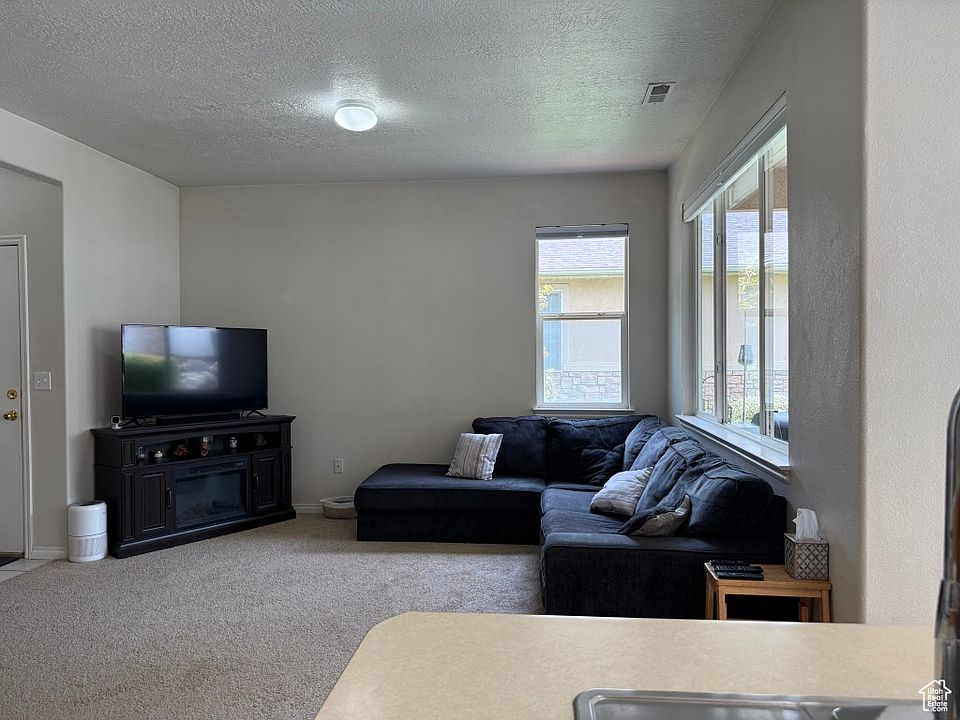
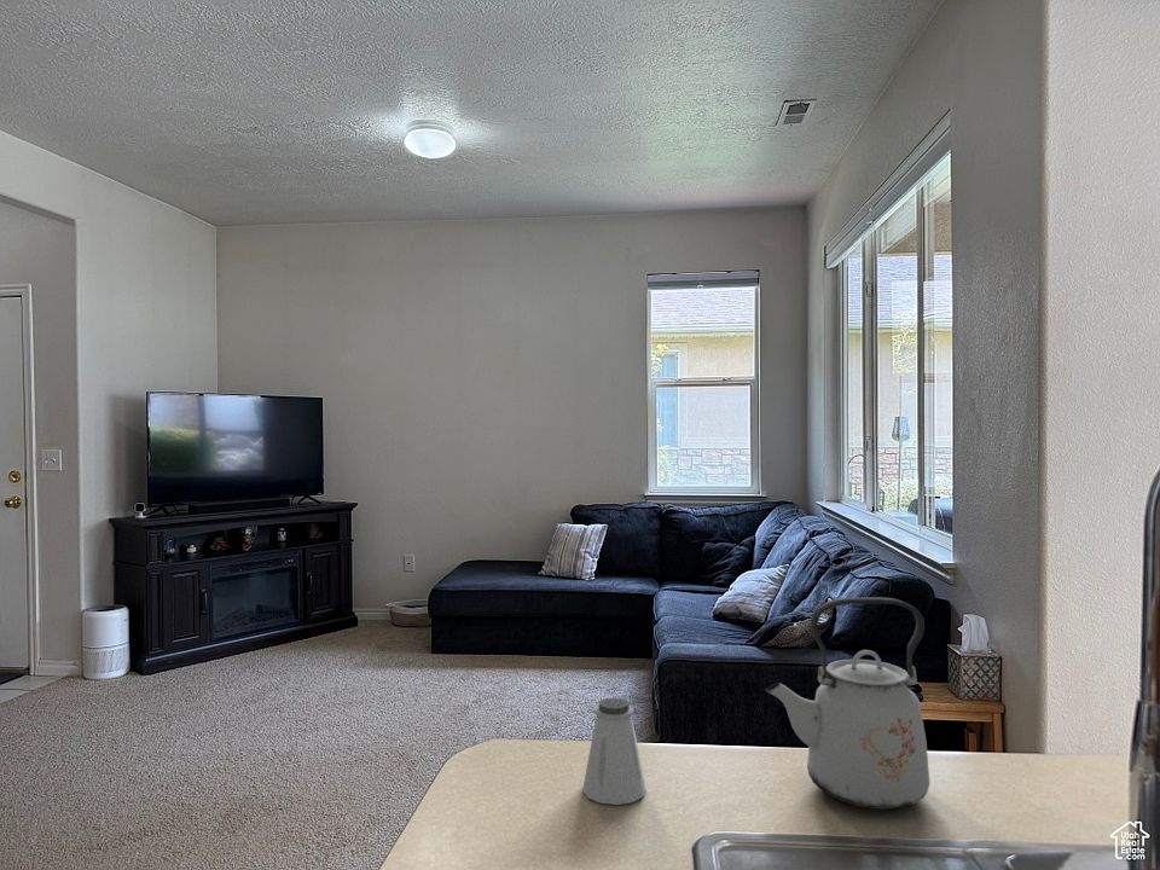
+ saltshaker (614, 746)
+ kettle (845, 695)
